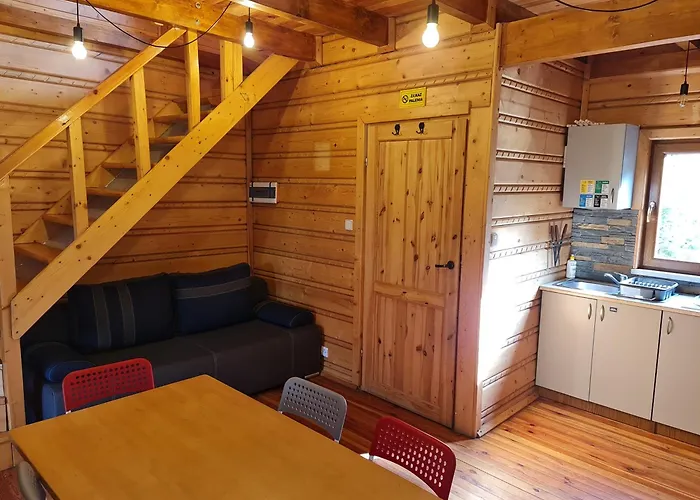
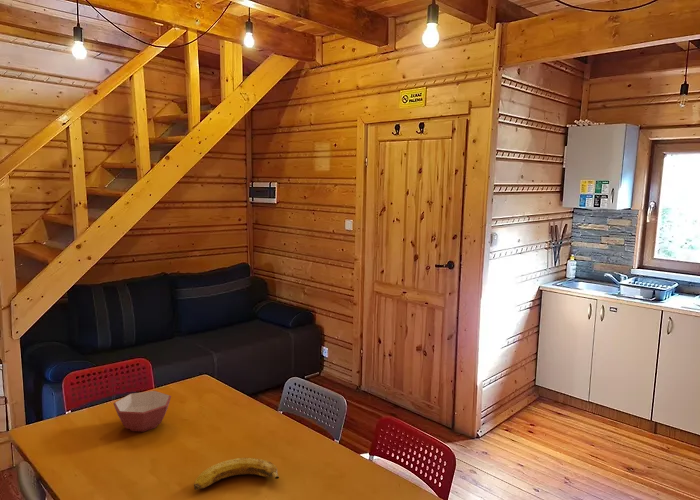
+ bowl (142, 413)
+ banana (240, 474)
